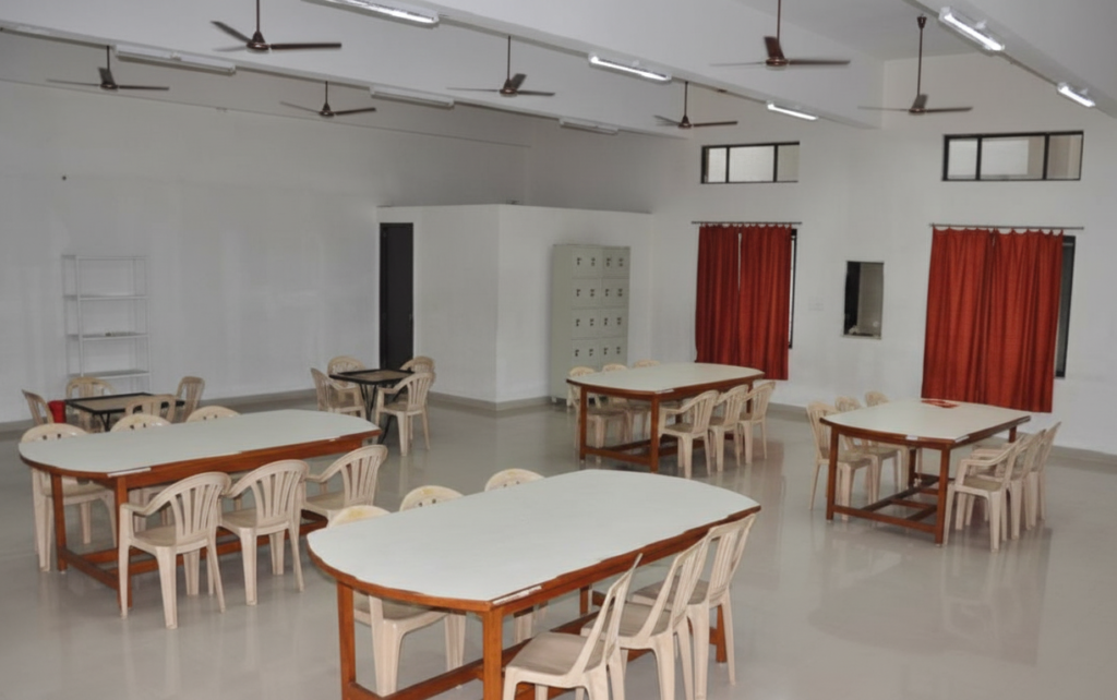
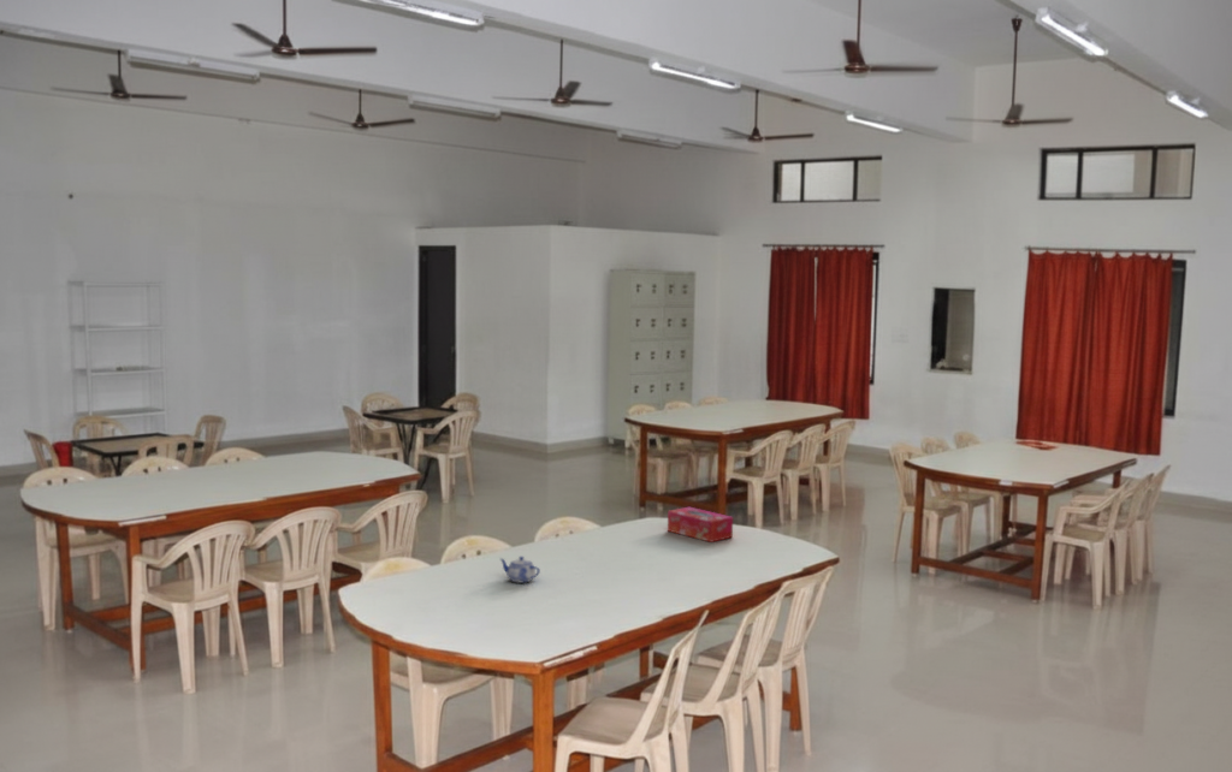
+ tissue box (699, 523)
+ teapot (519, 568)
